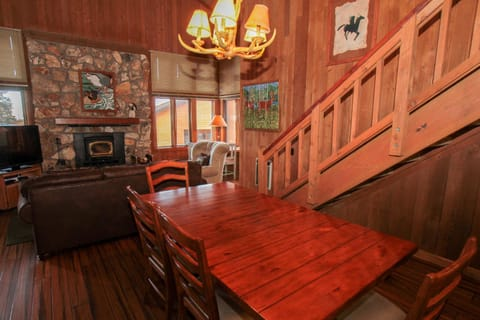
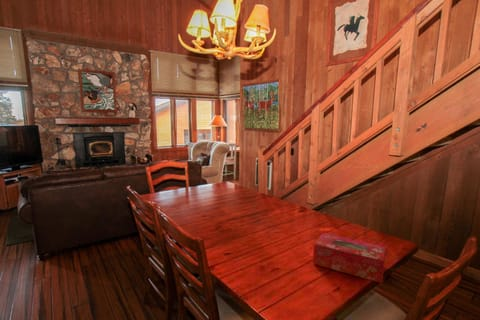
+ tissue box (349, 255)
